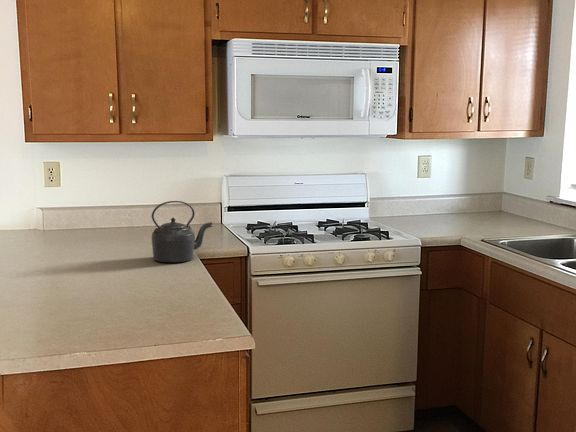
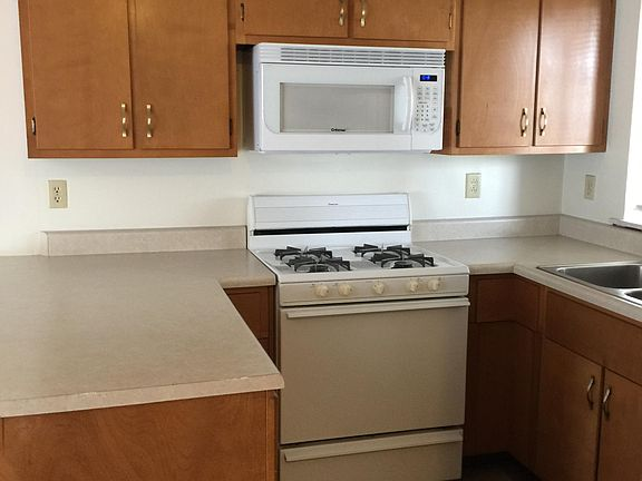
- kettle (183, 229)
